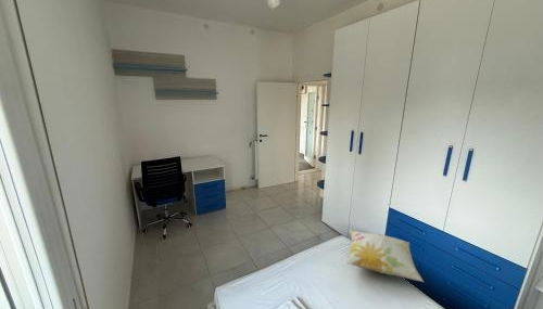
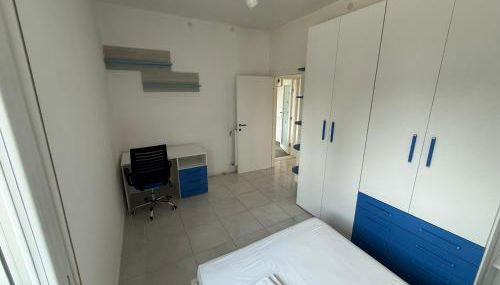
- decorative pillow (380, 252)
